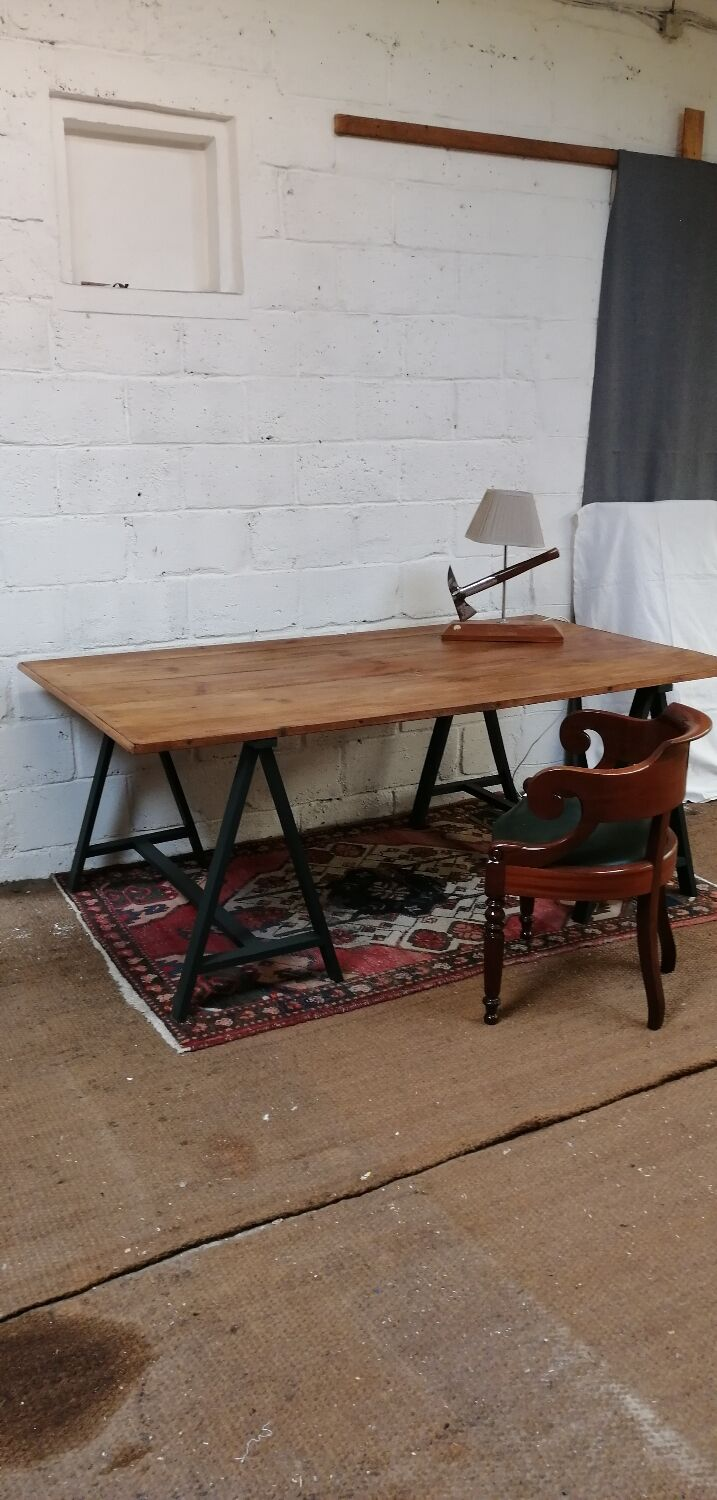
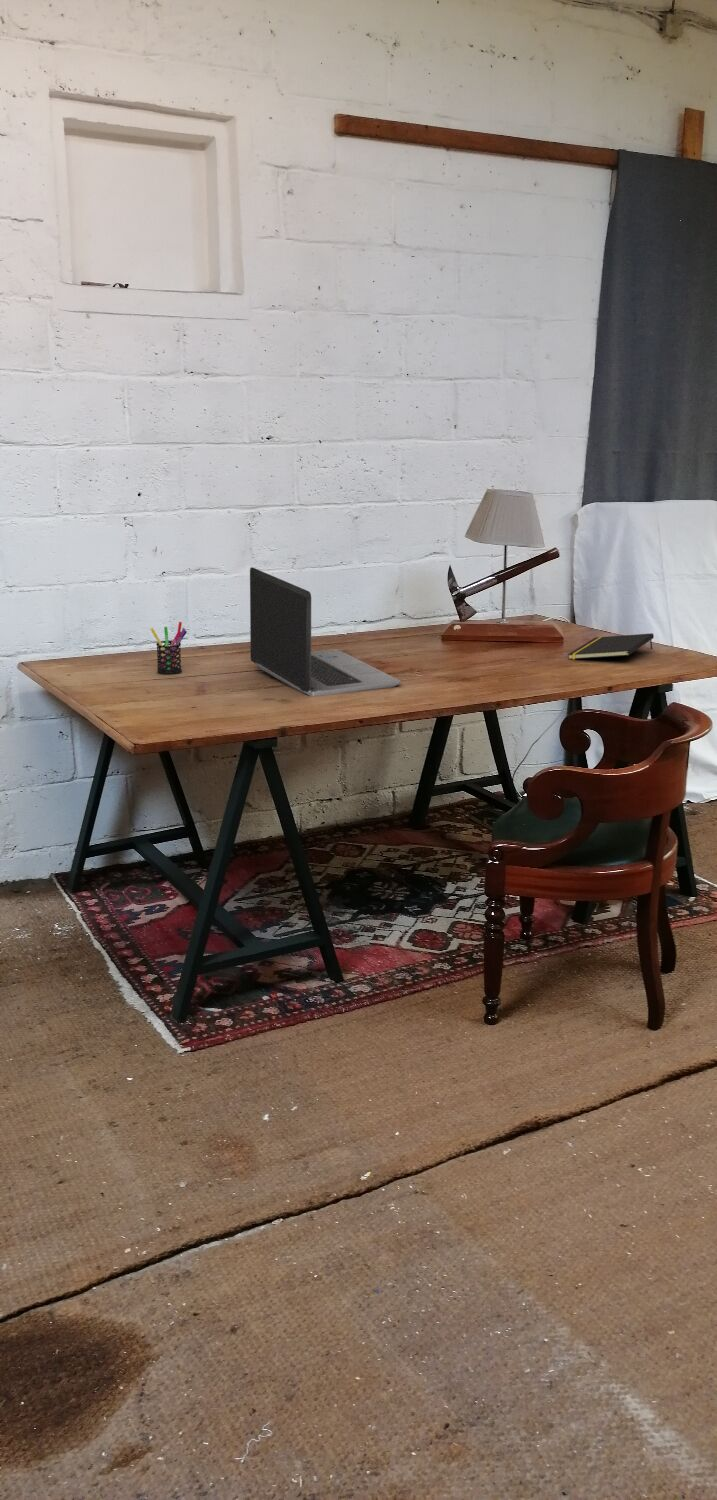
+ pen holder (169, 646)
+ laptop computer (310, 627)
+ notepad (611, 646)
